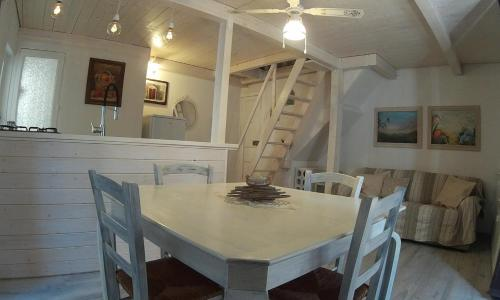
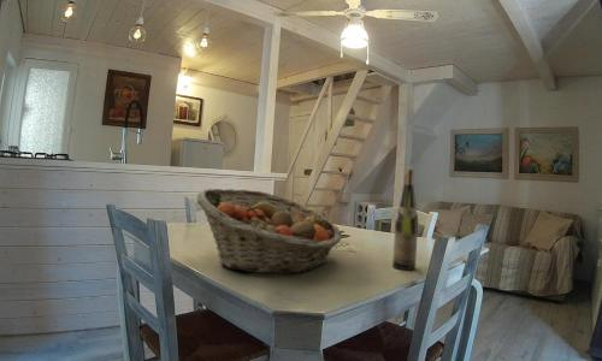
+ wine bottle (406, 218)
+ fruit basket (272, 225)
